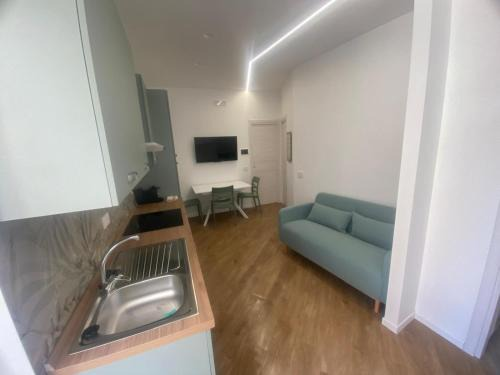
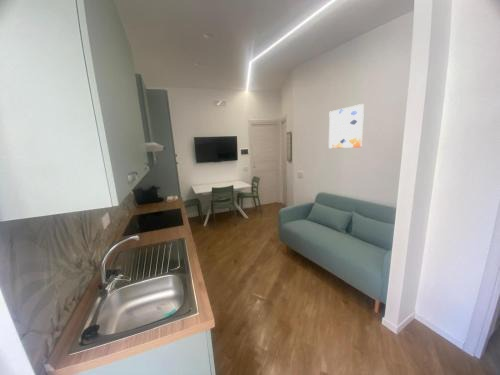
+ wall art (344, 128)
